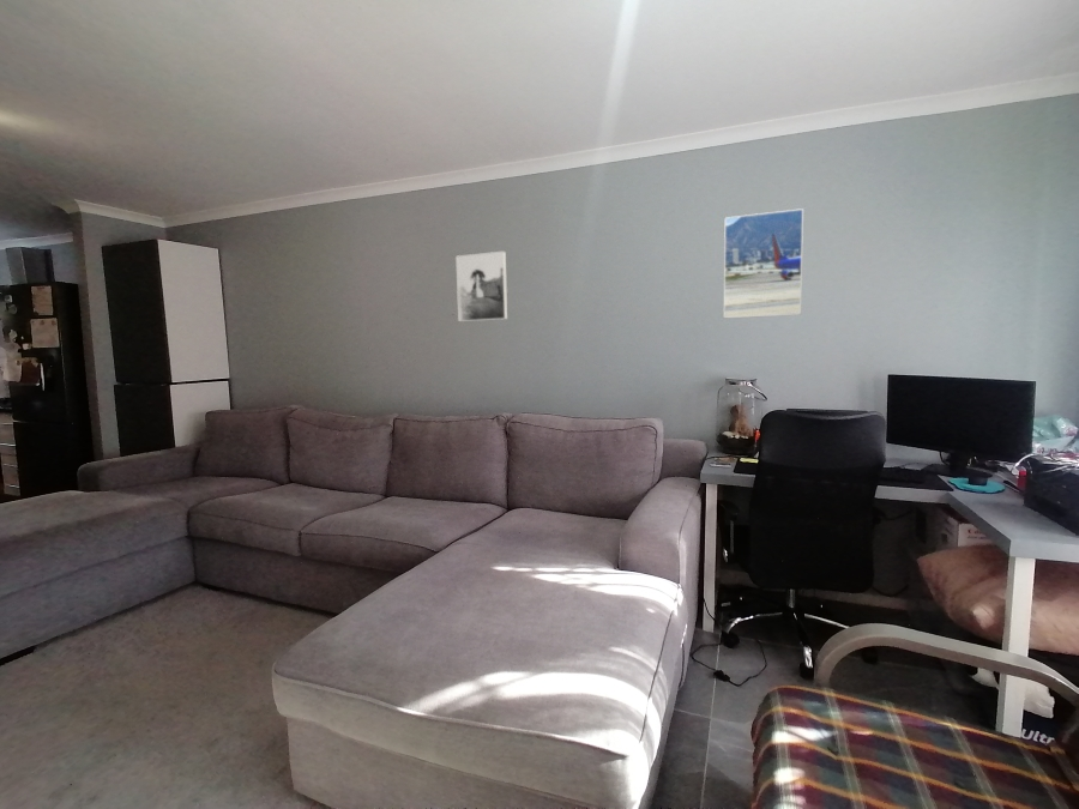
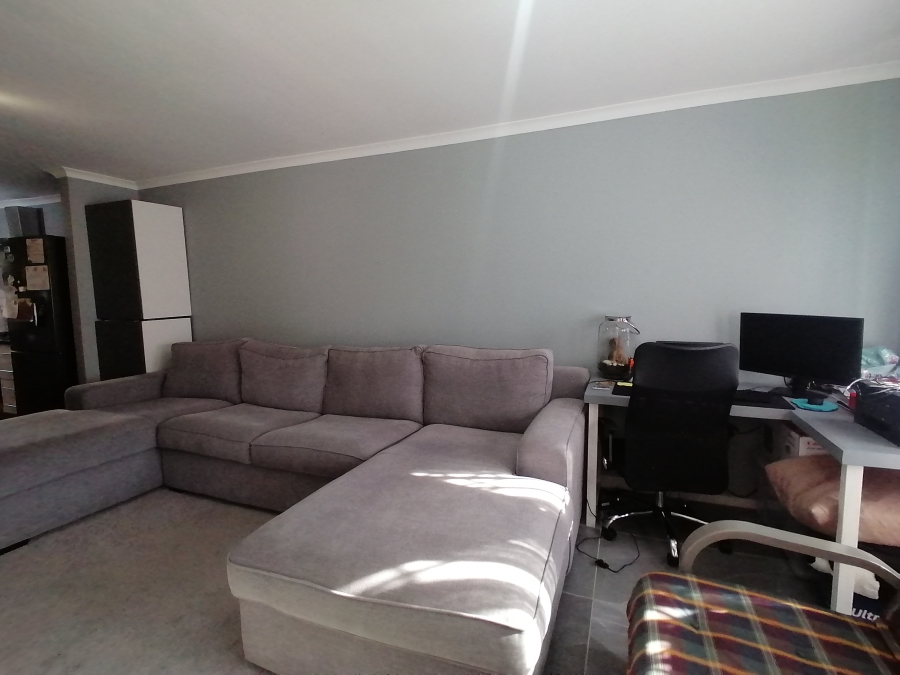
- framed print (481, 286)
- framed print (761, 265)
